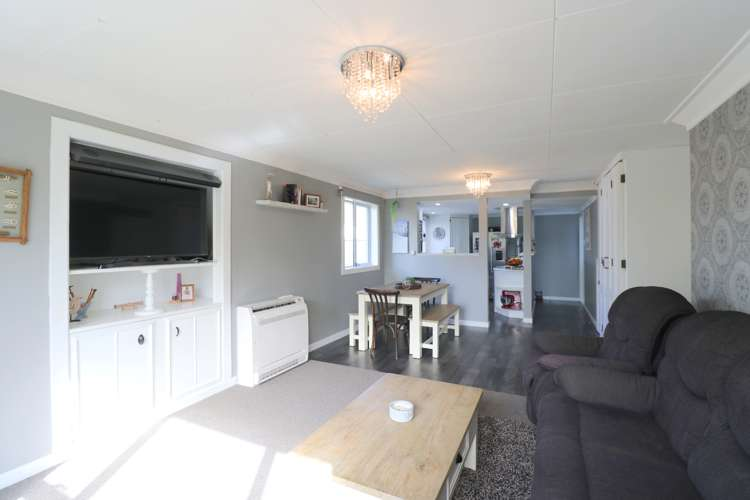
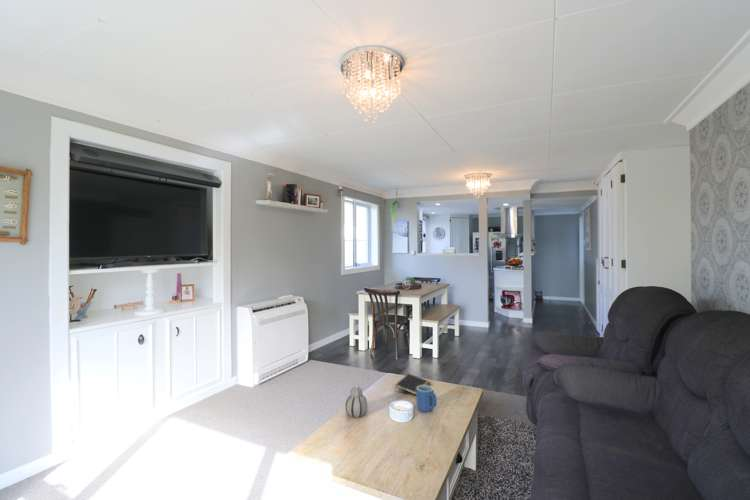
+ mug (426, 399)
+ notepad (413, 384)
+ gourd (356, 400)
